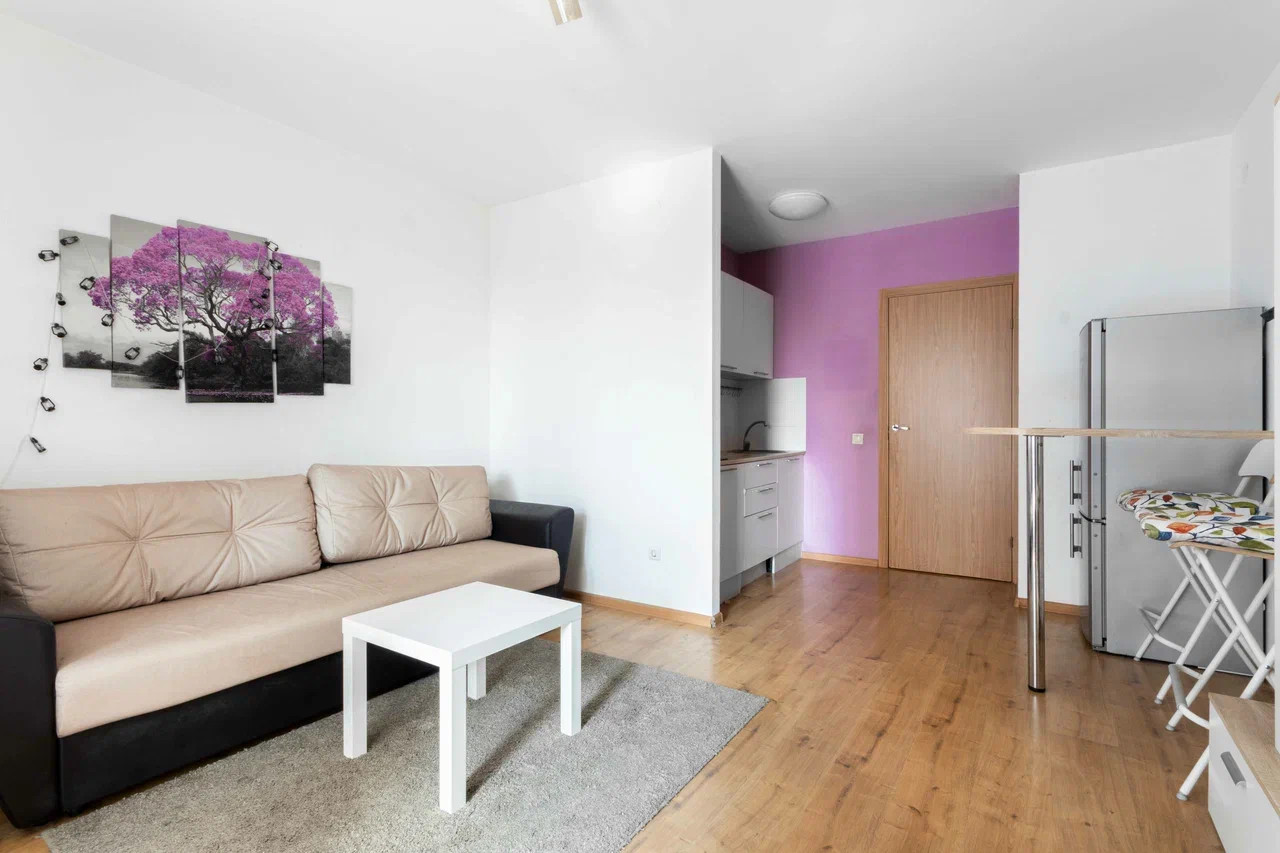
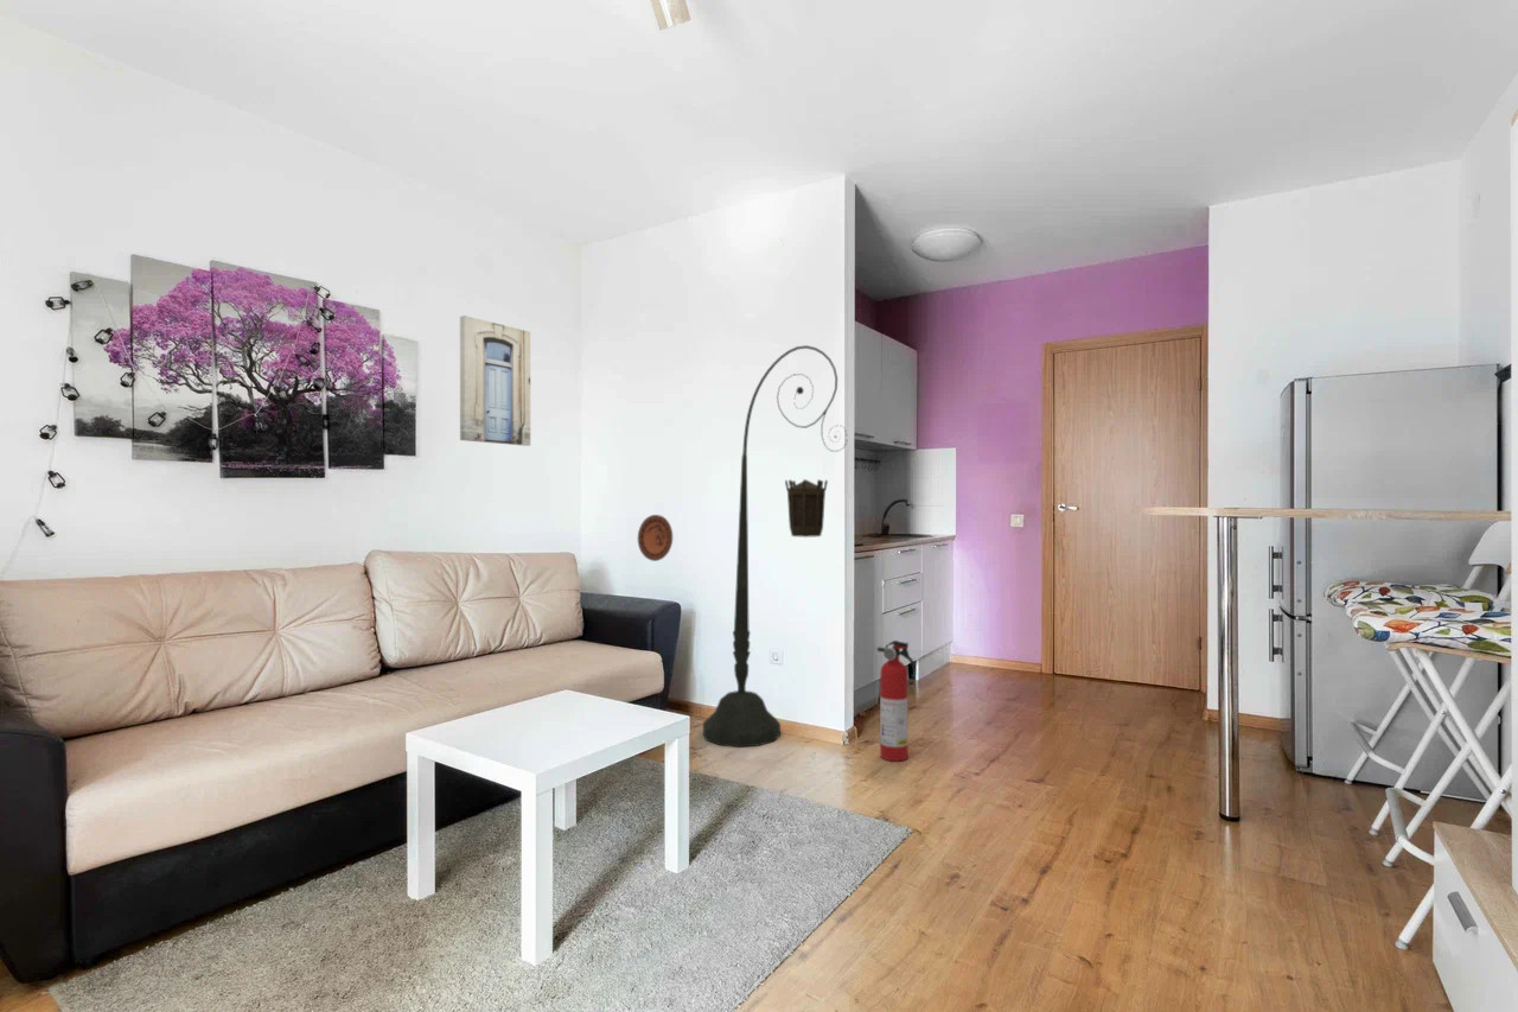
+ floor lamp (791, 534)
+ fire extinguisher (895, 699)
+ decorative plate (655, 537)
+ wall art (496, 383)
